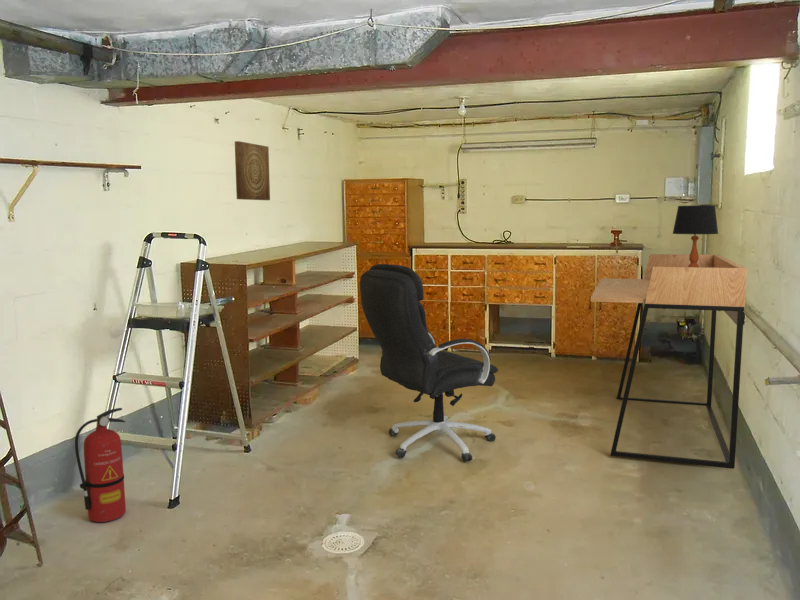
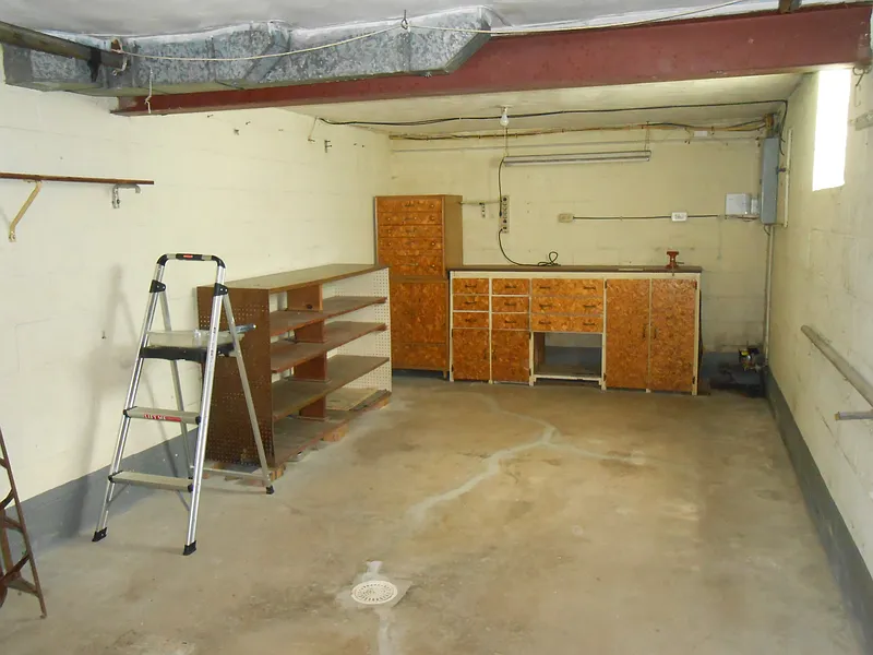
- office chair (433, 355)
- table lamp (694, 246)
- wall art (253, 172)
- desk (640, 342)
- fire extinguisher (102, 464)
